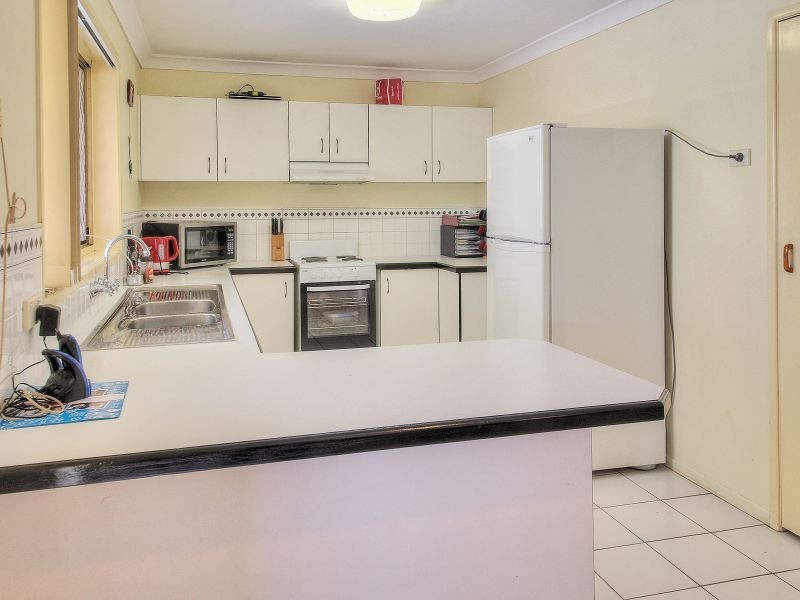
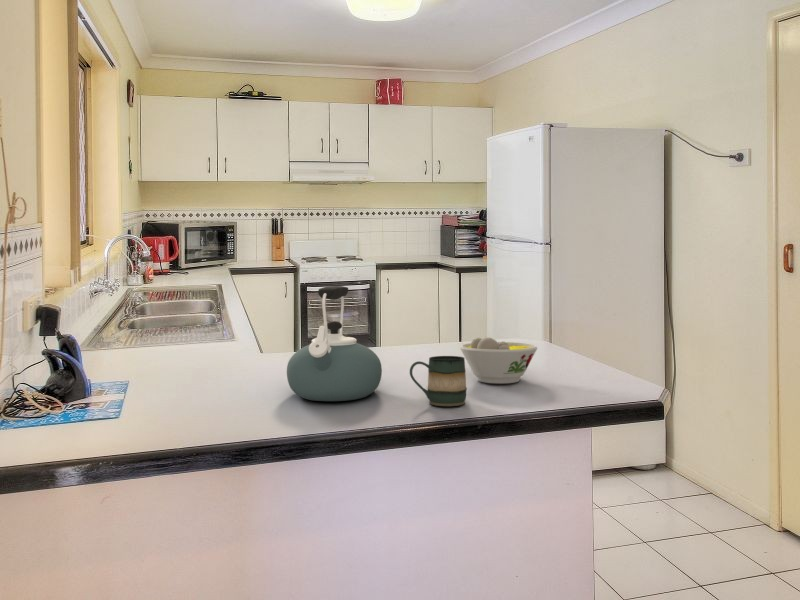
+ mug (438, 380)
+ kettle (331, 341)
+ bowl (498, 358)
